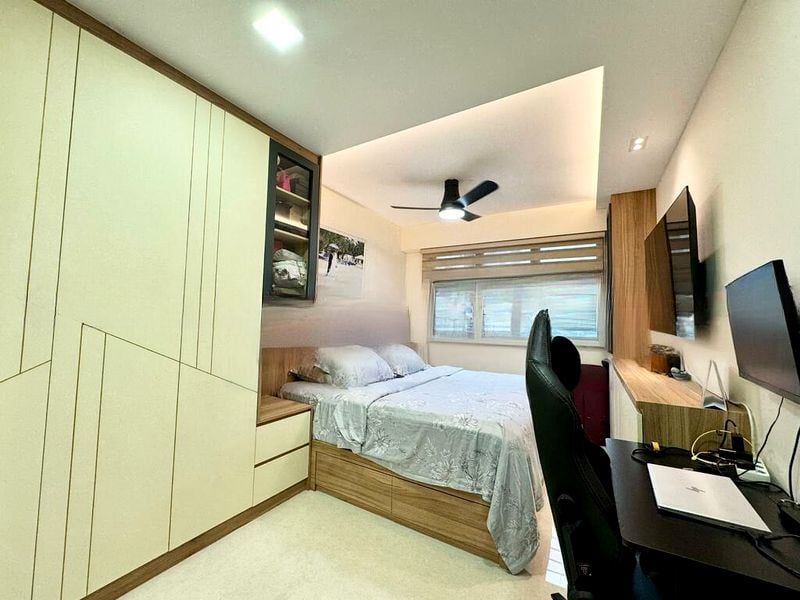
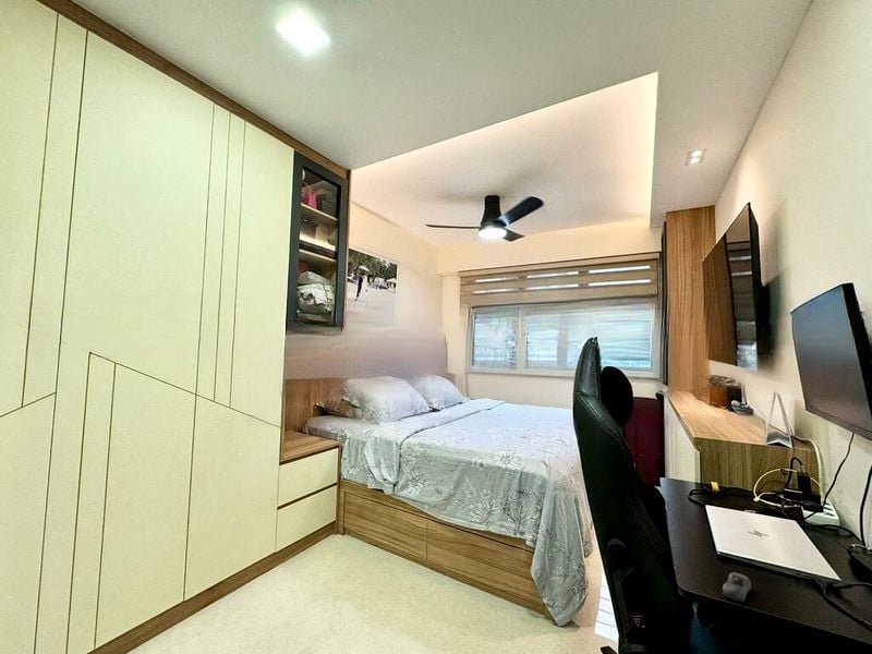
+ computer mouse (739, 578)
